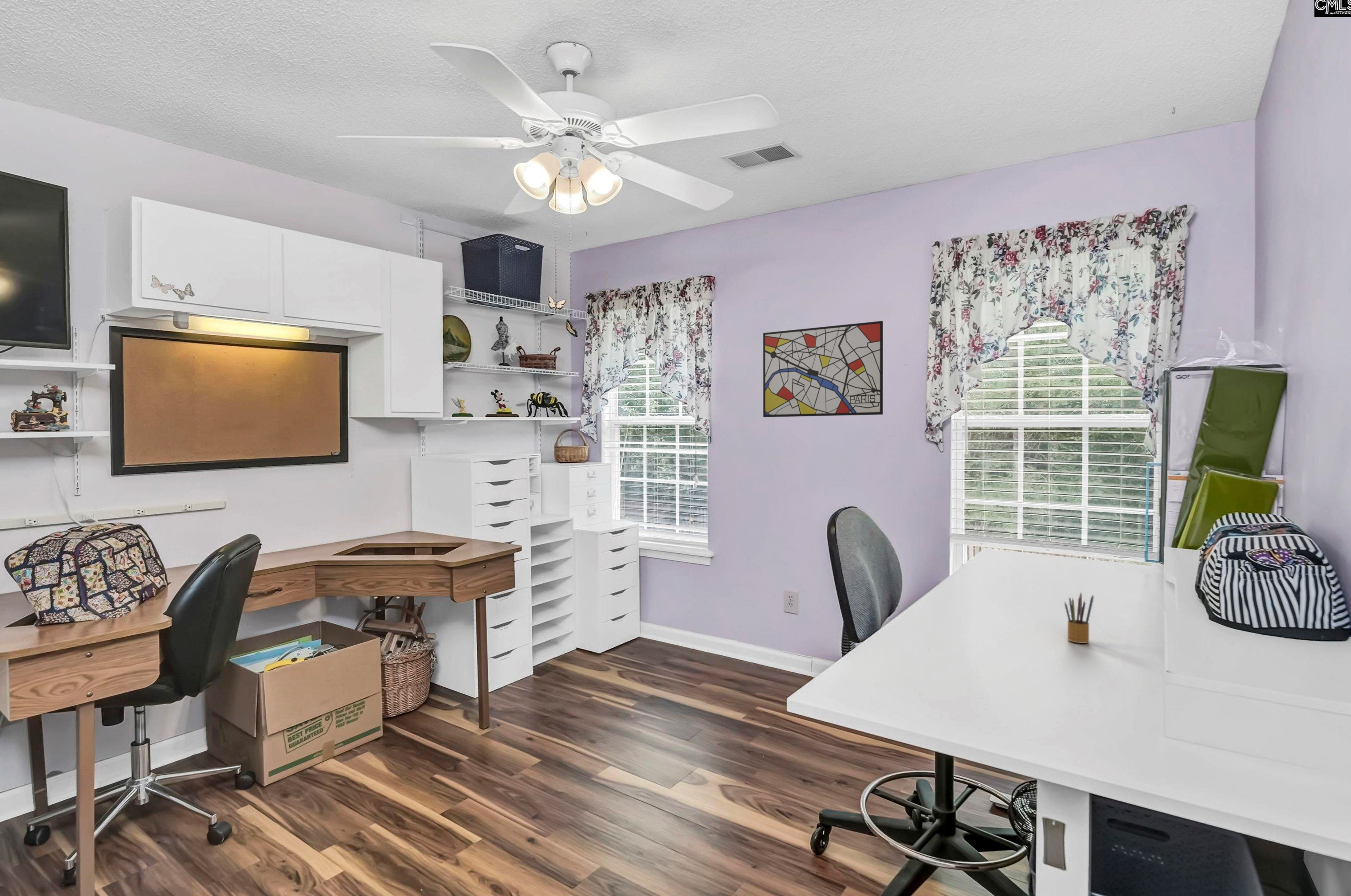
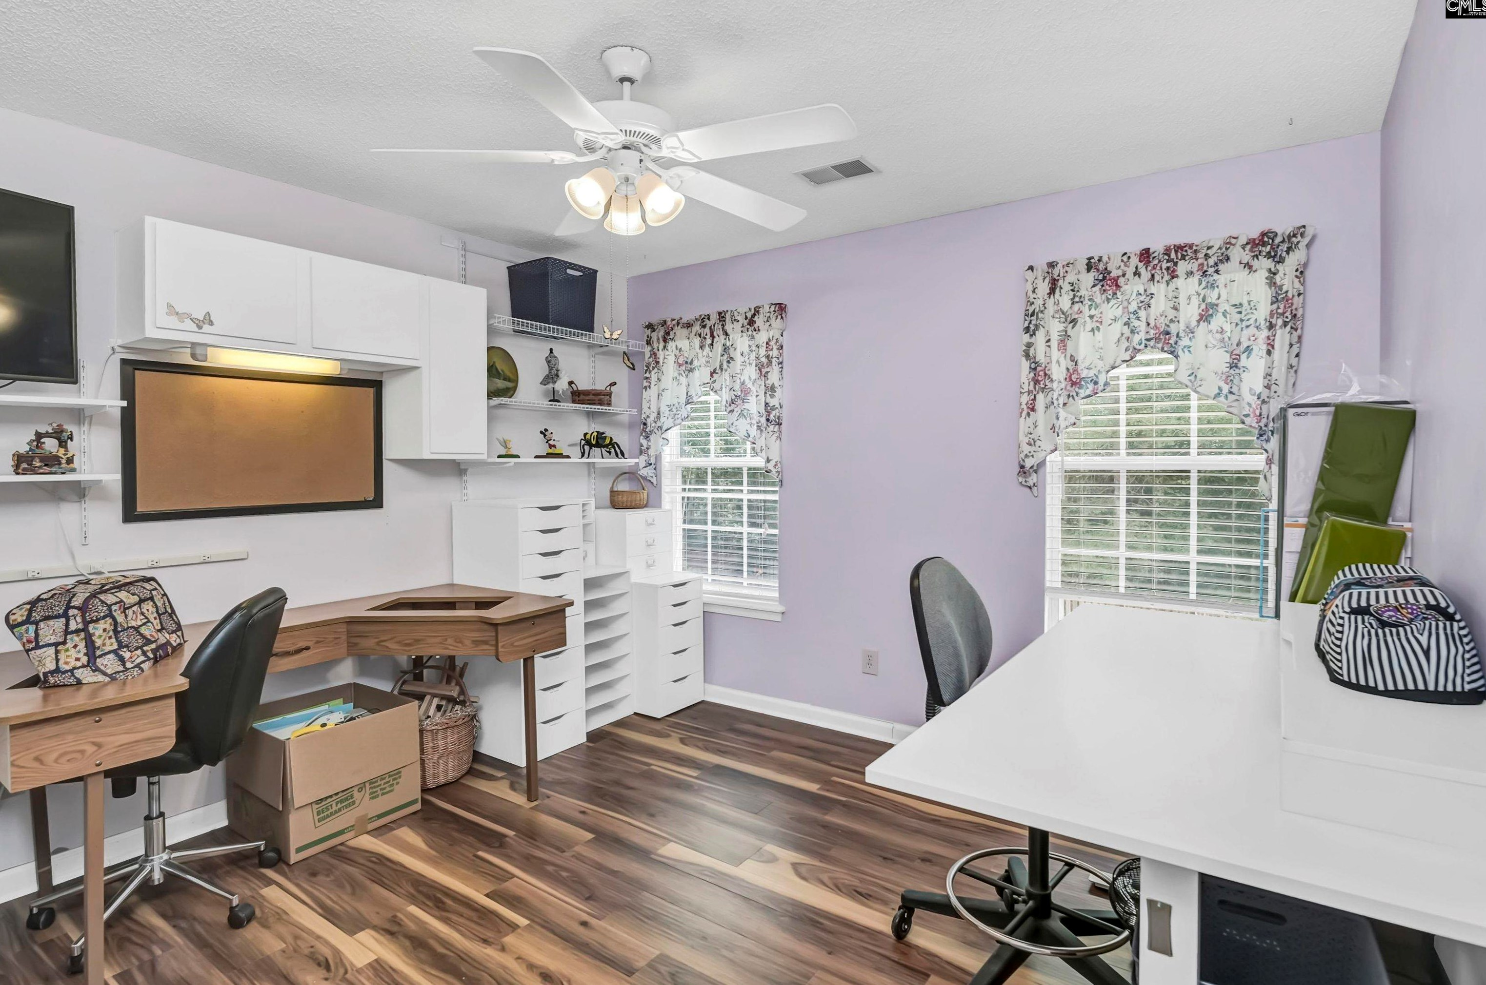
- wall art (820, 372)
- pencil box (1080, 618)
